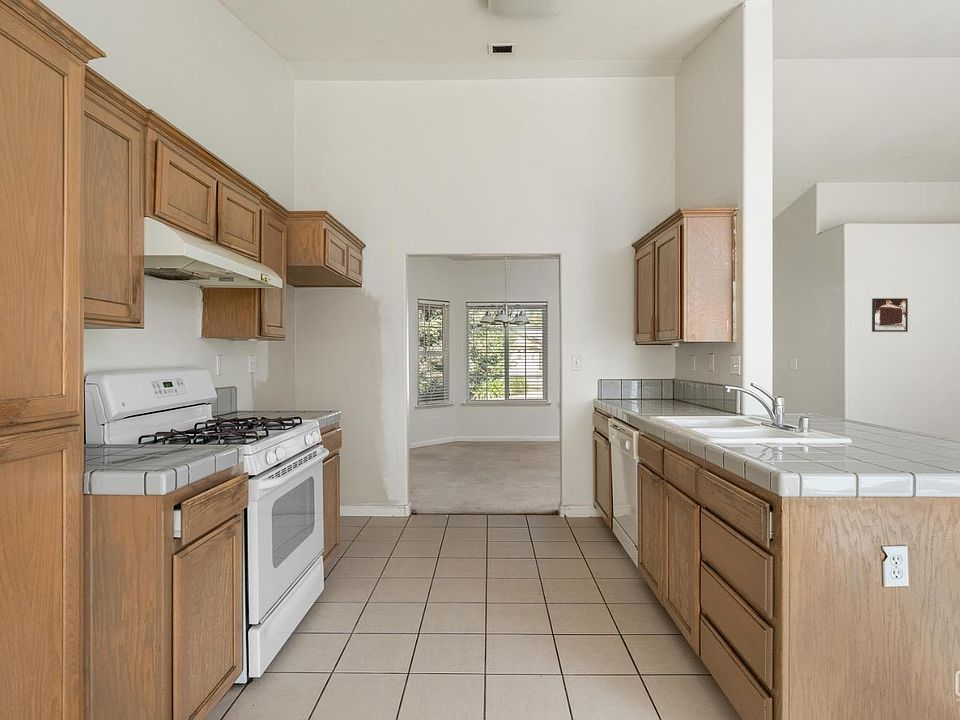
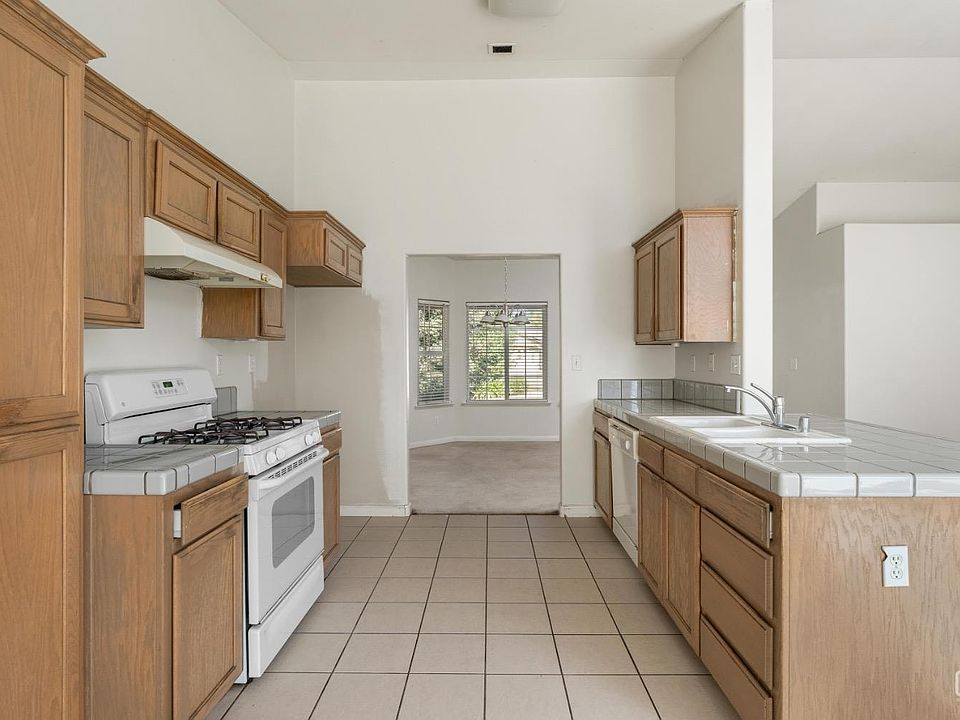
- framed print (889, 315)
